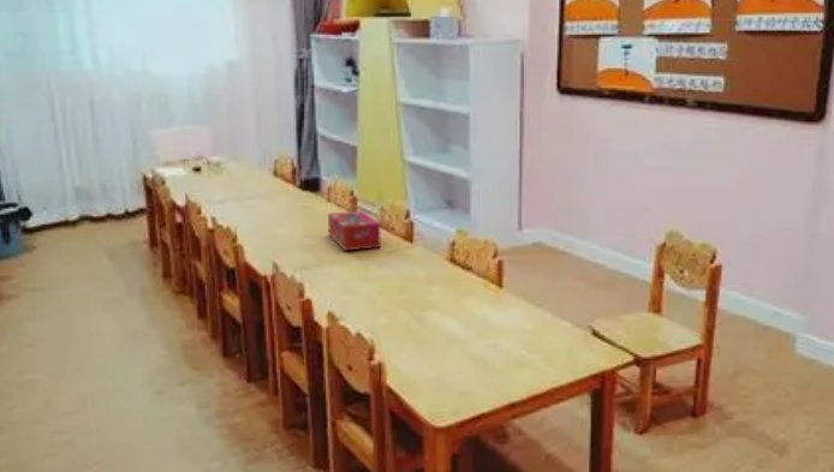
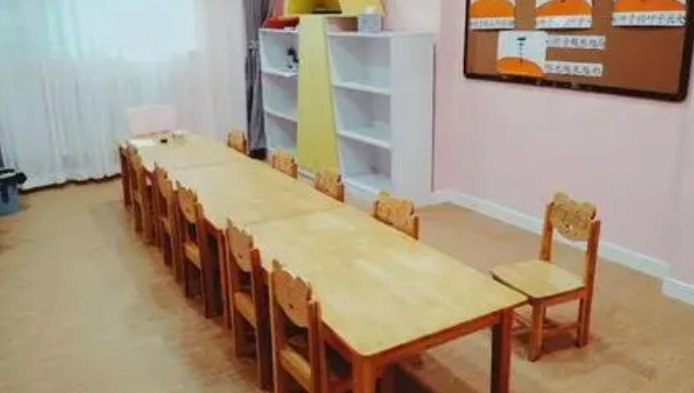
- tissue box (353, 229)
